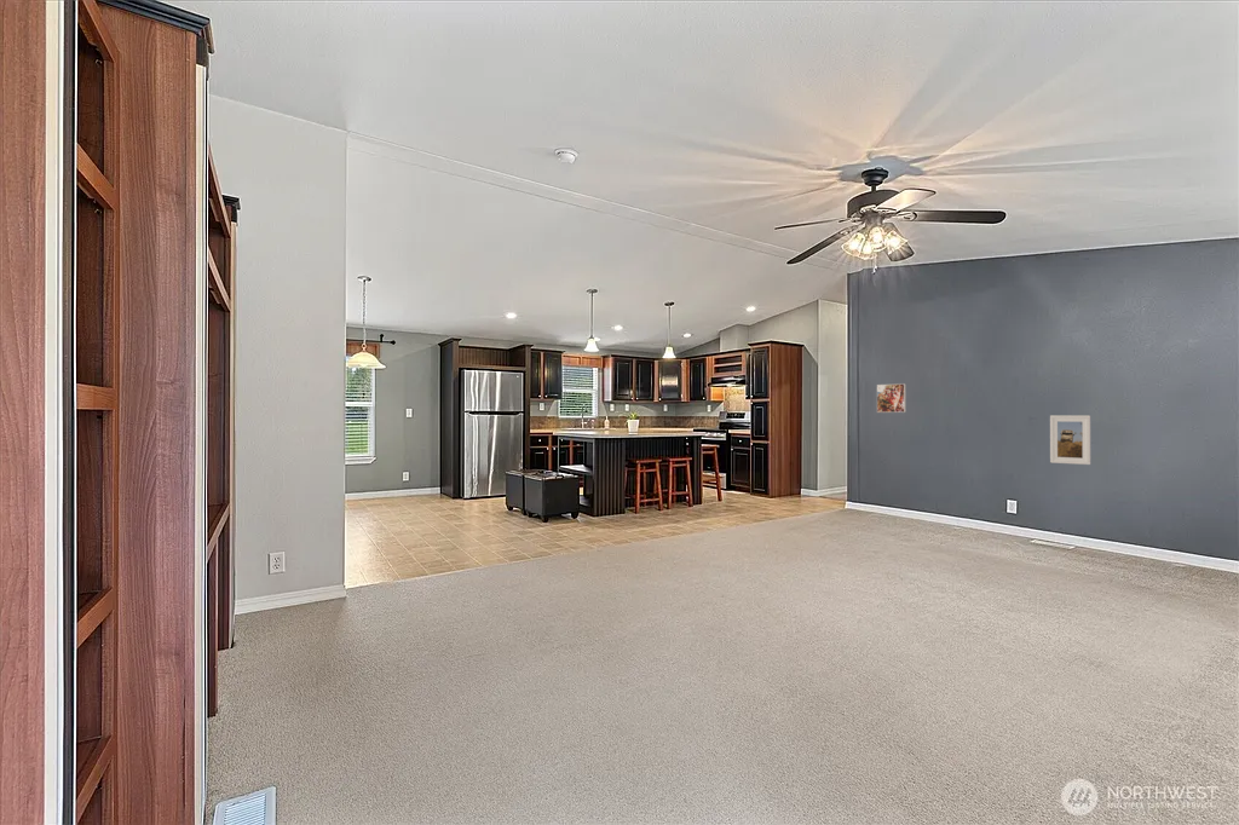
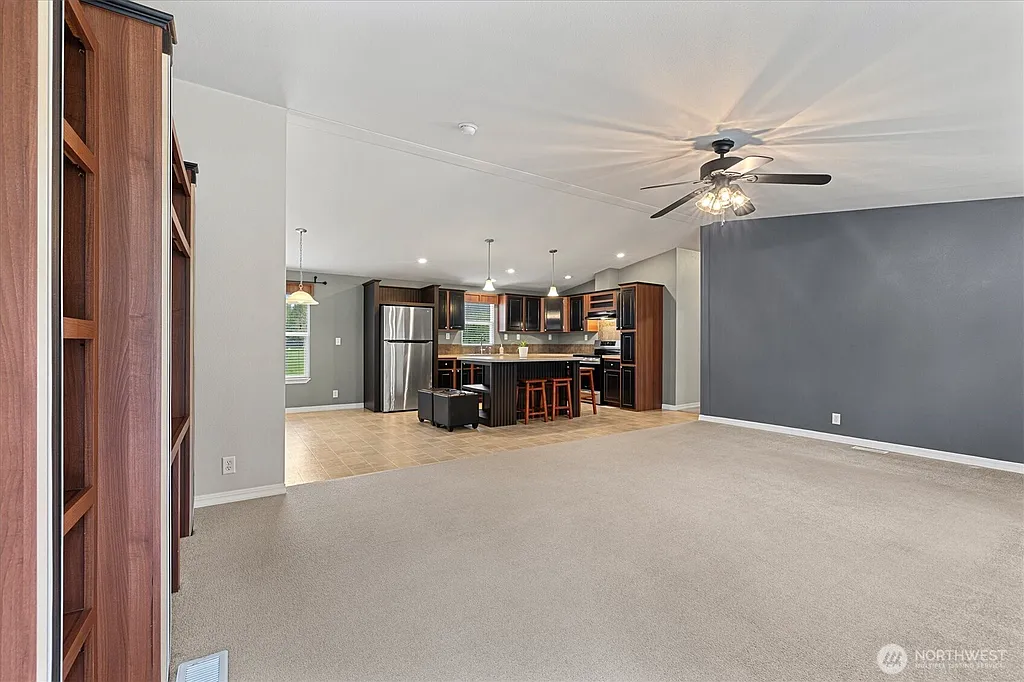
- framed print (1070, 439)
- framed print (891, 398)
